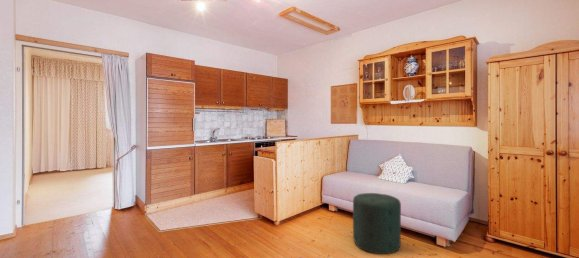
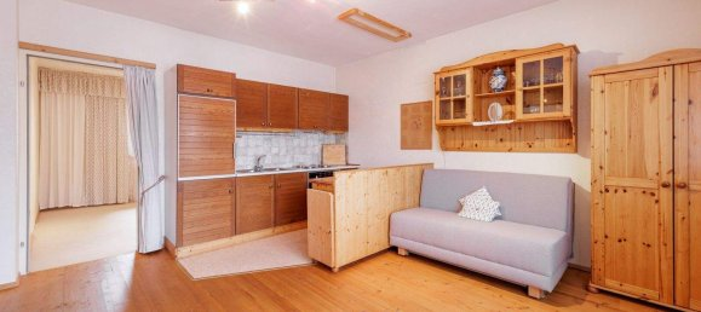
- ottoman (376, 220)
